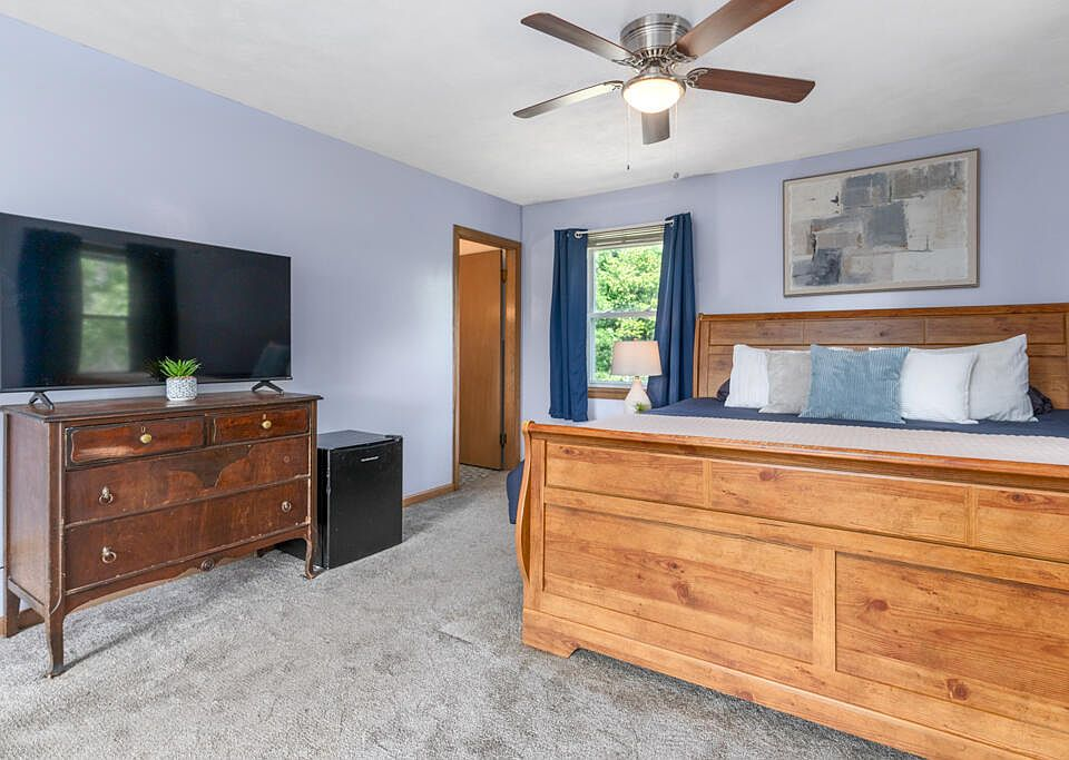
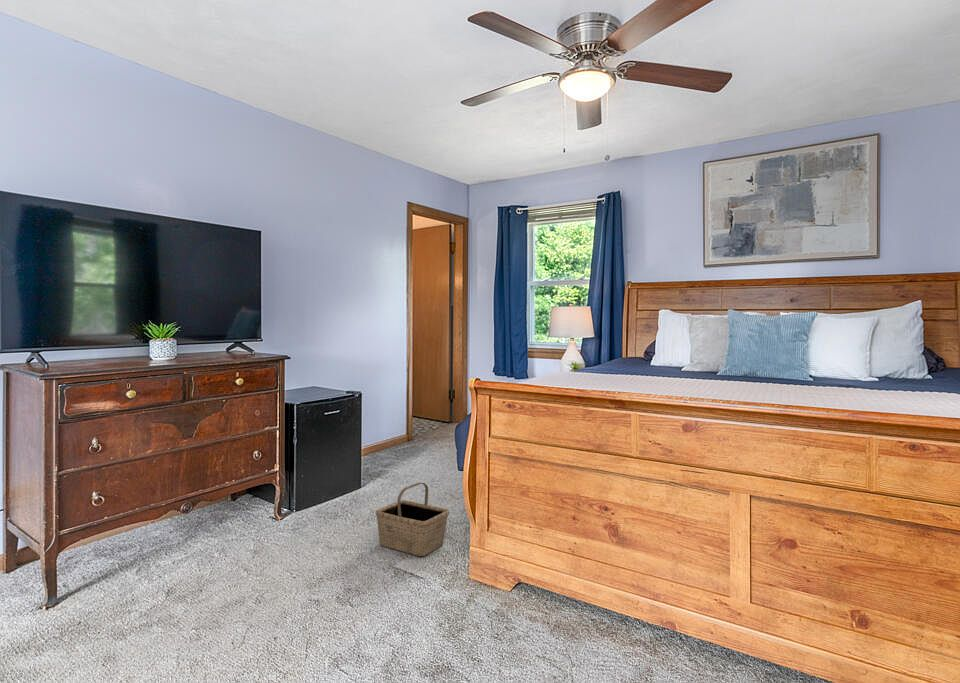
+ basket (412, 514)
